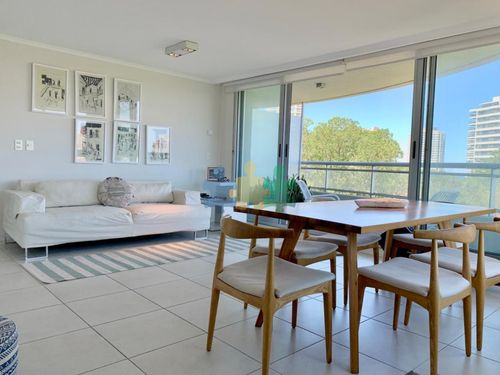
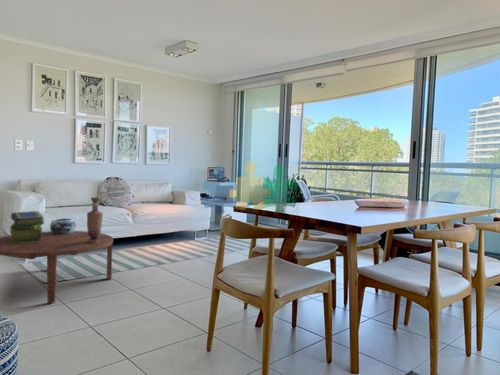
+ decorative bowl (63, 226)
+ vase (95, 219)
+ stack of books (27, 226)
+ coffee table (51, 262)
